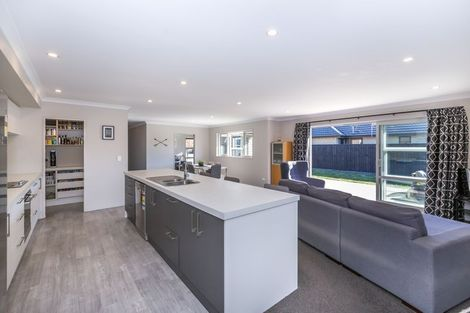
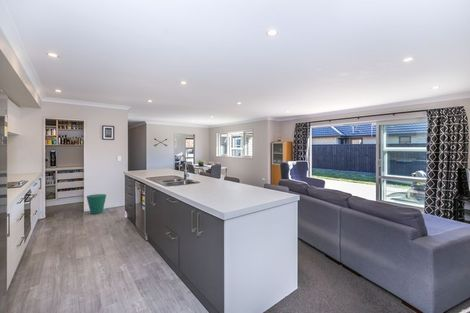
+ waste bin (96, 204)
